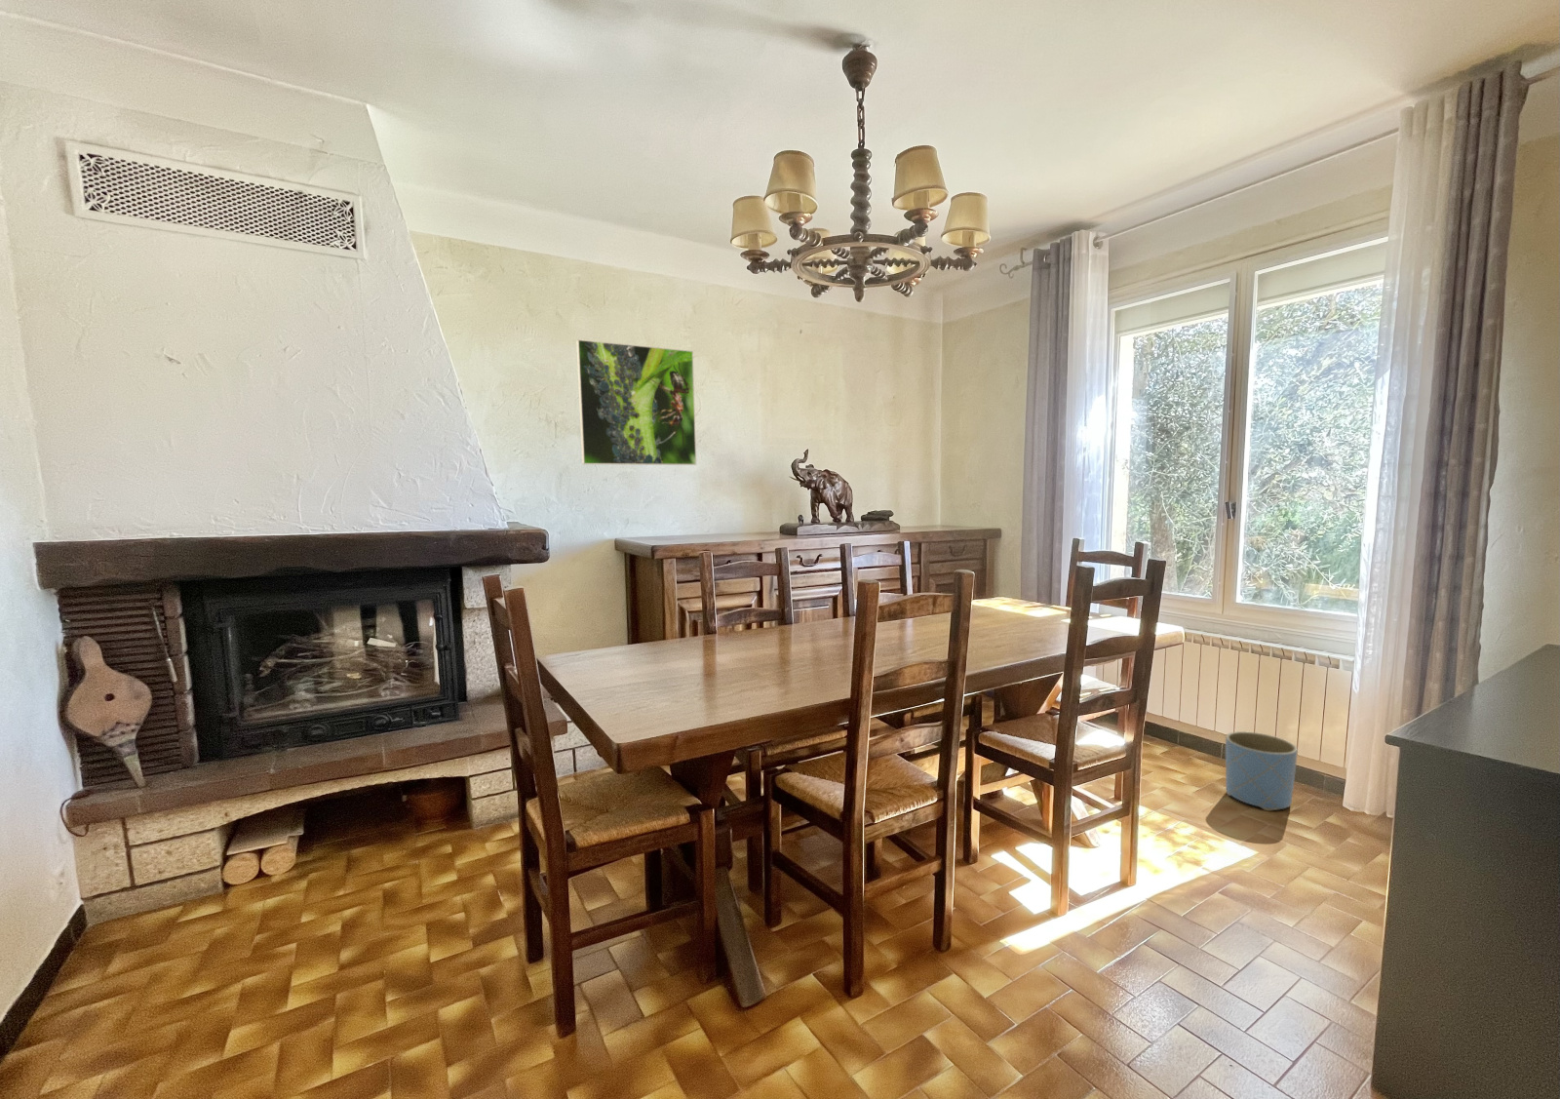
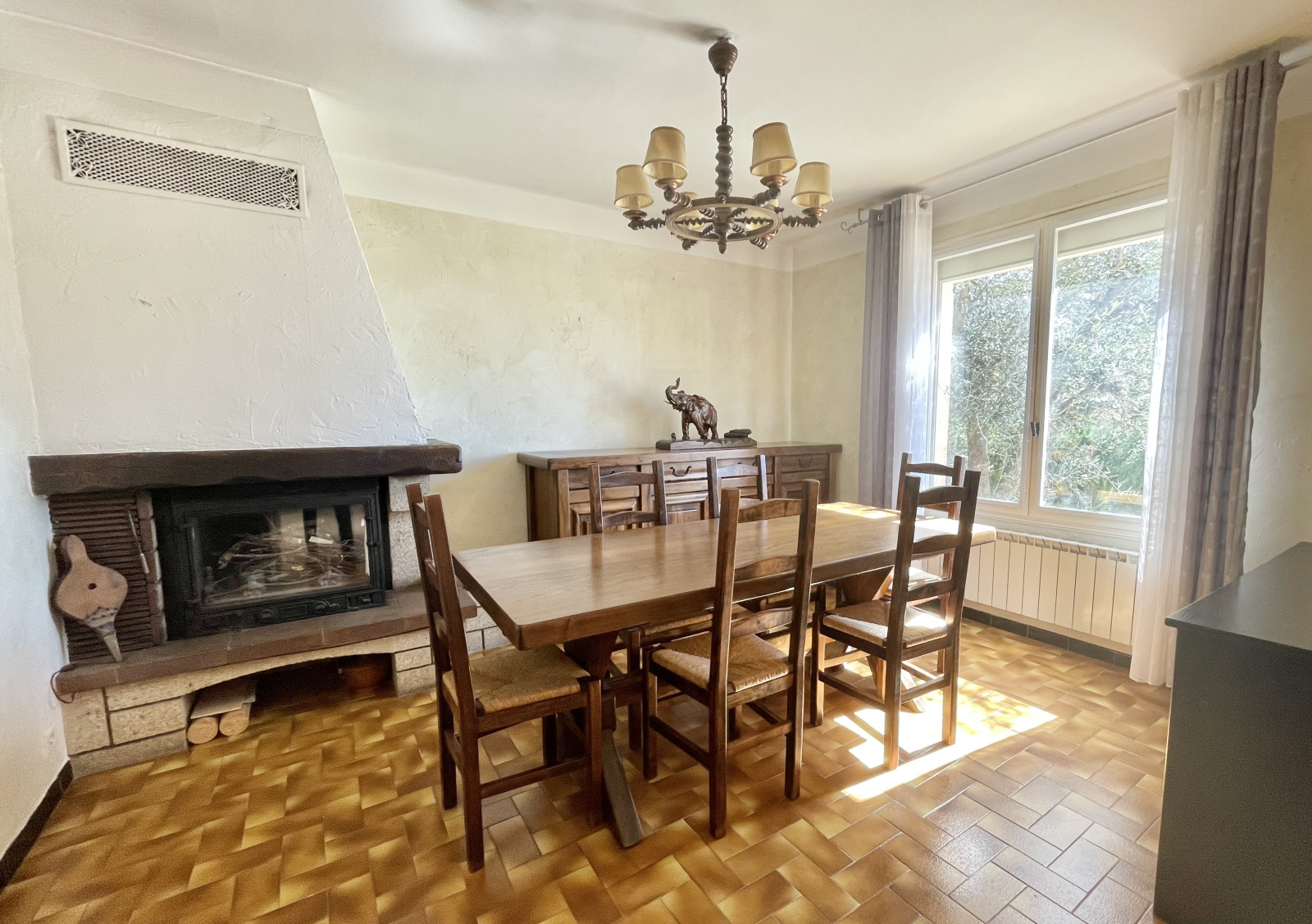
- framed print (639, 406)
- planter (1259, 771)
